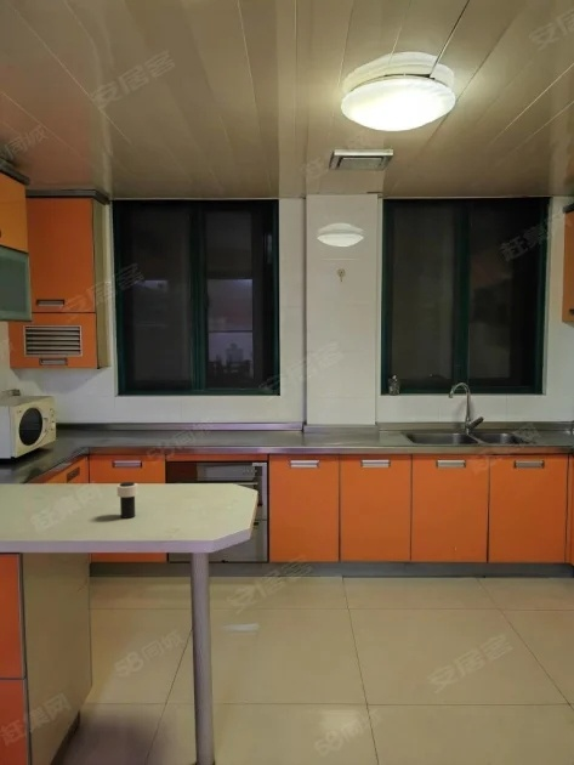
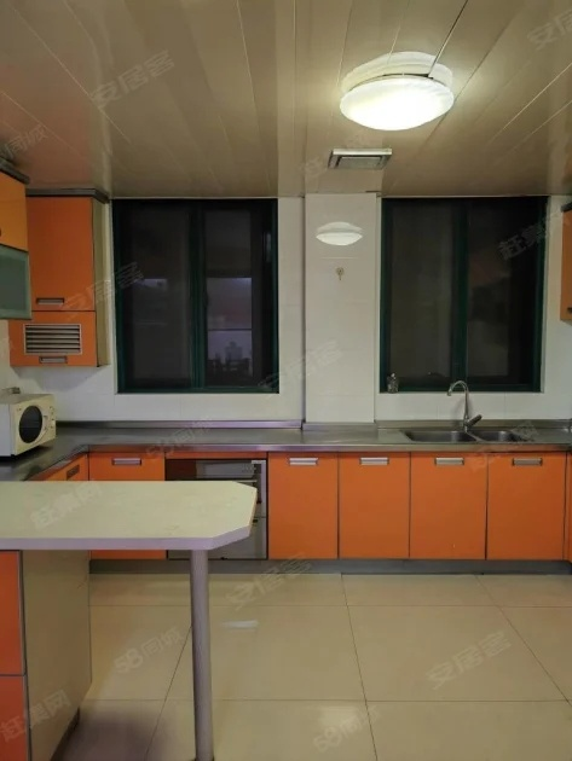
- cup (127, 499)
